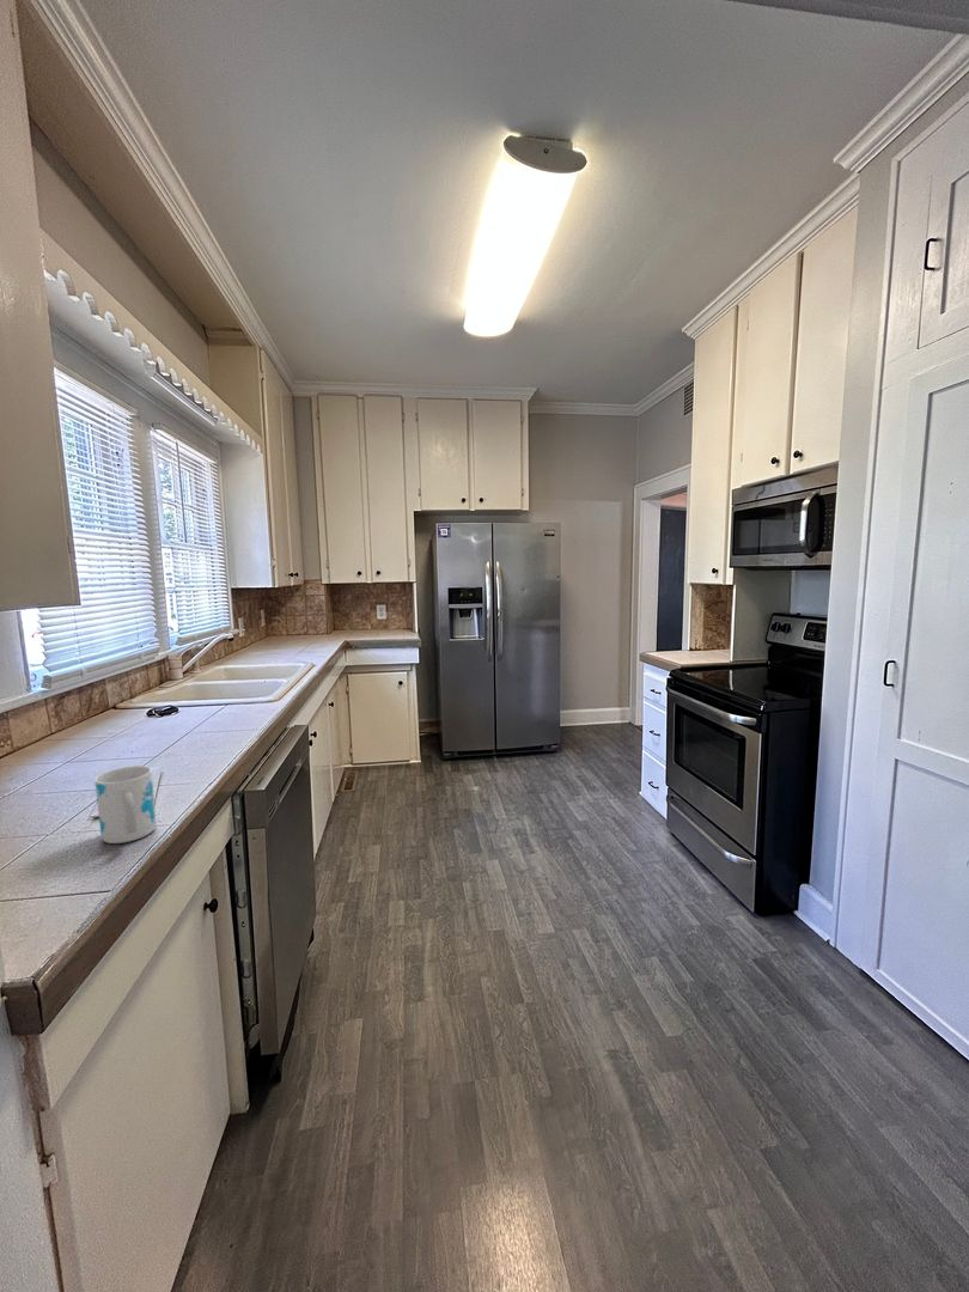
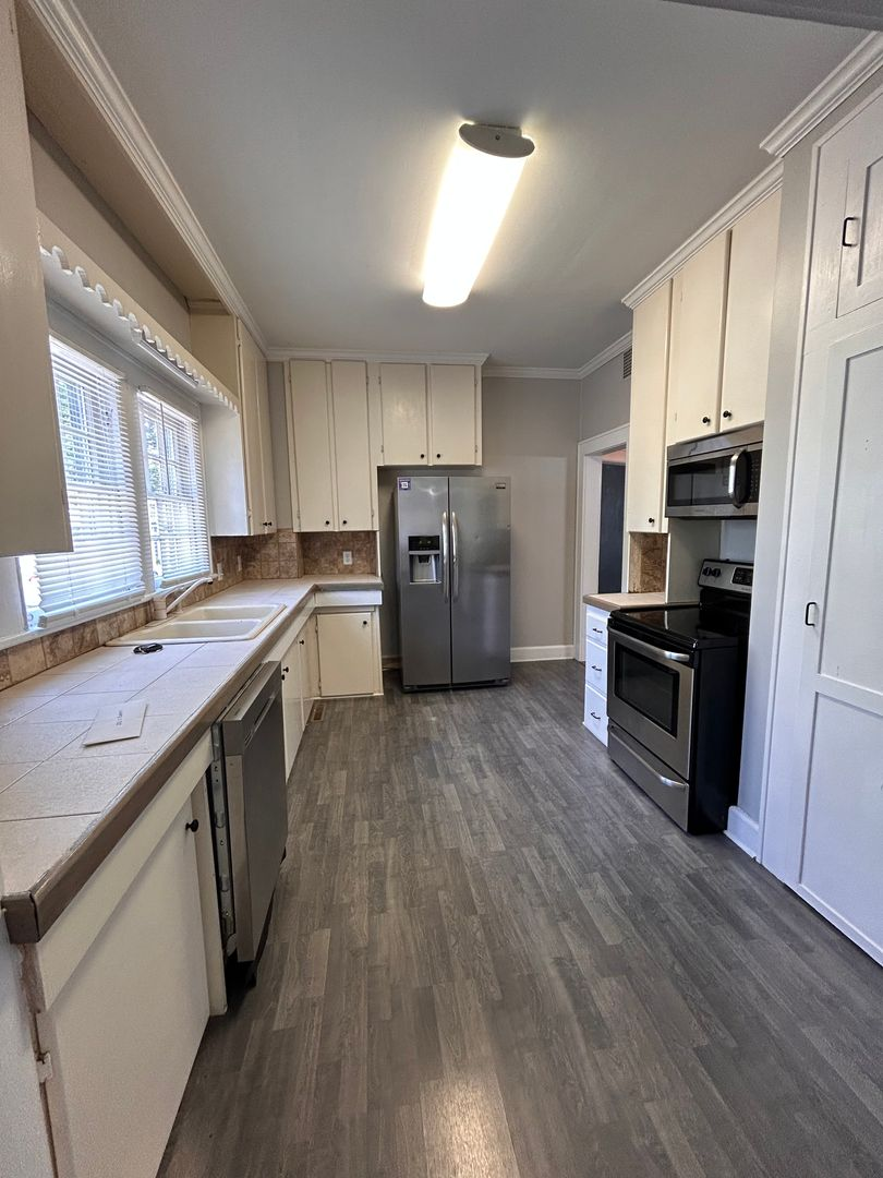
- mug (127, 806)
